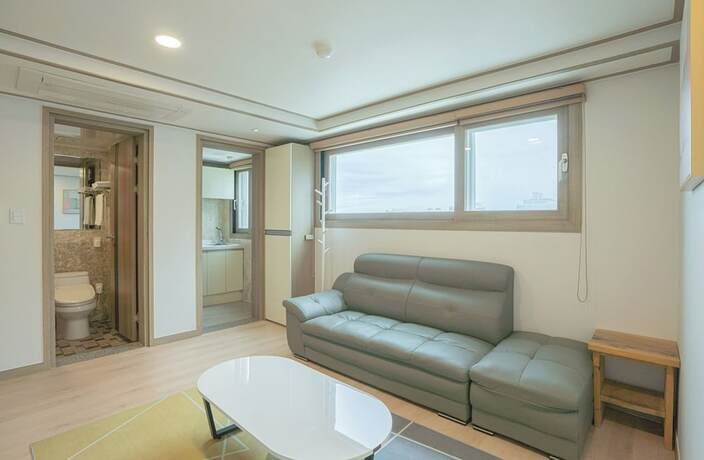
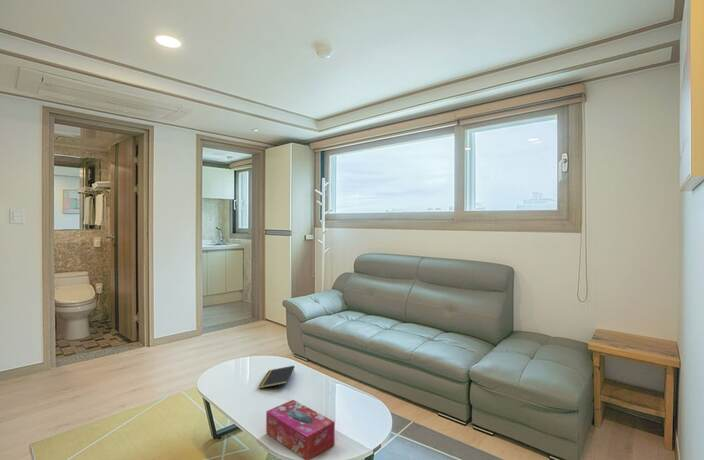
+ notepad (277, 376)
+ tissue box (299, 427)
